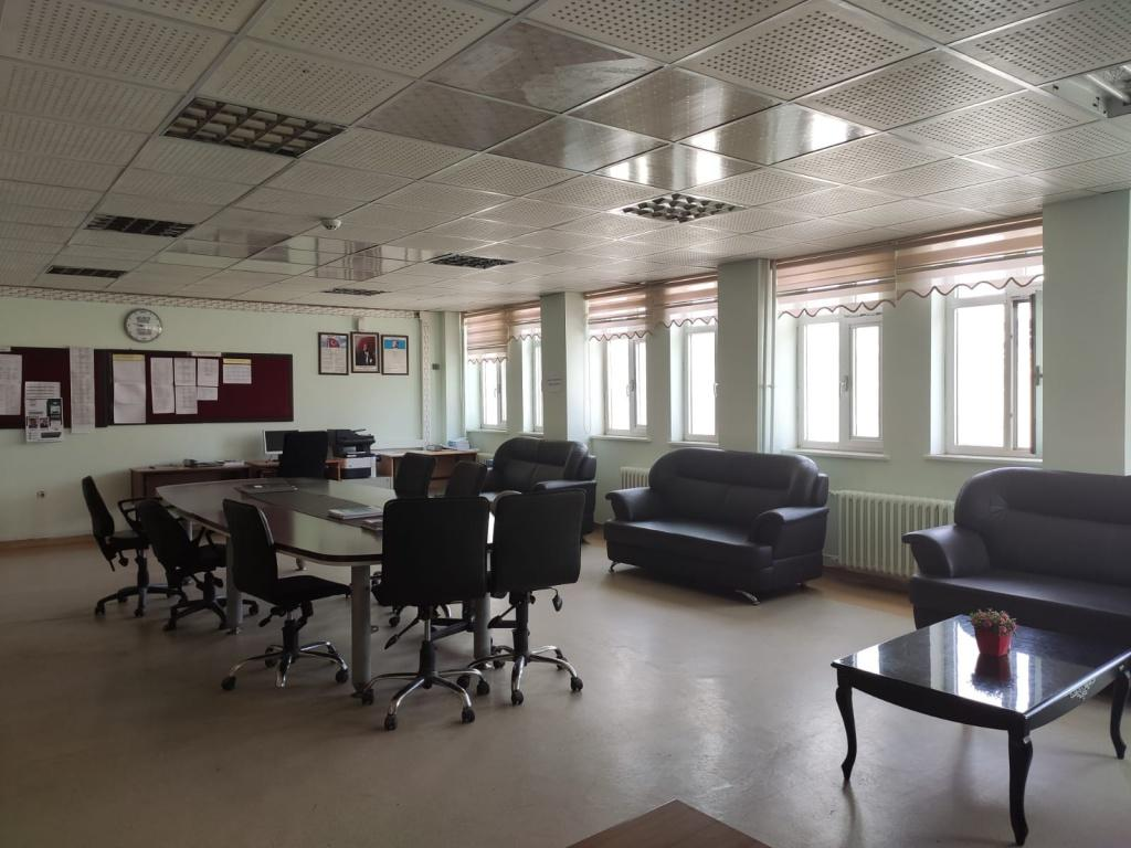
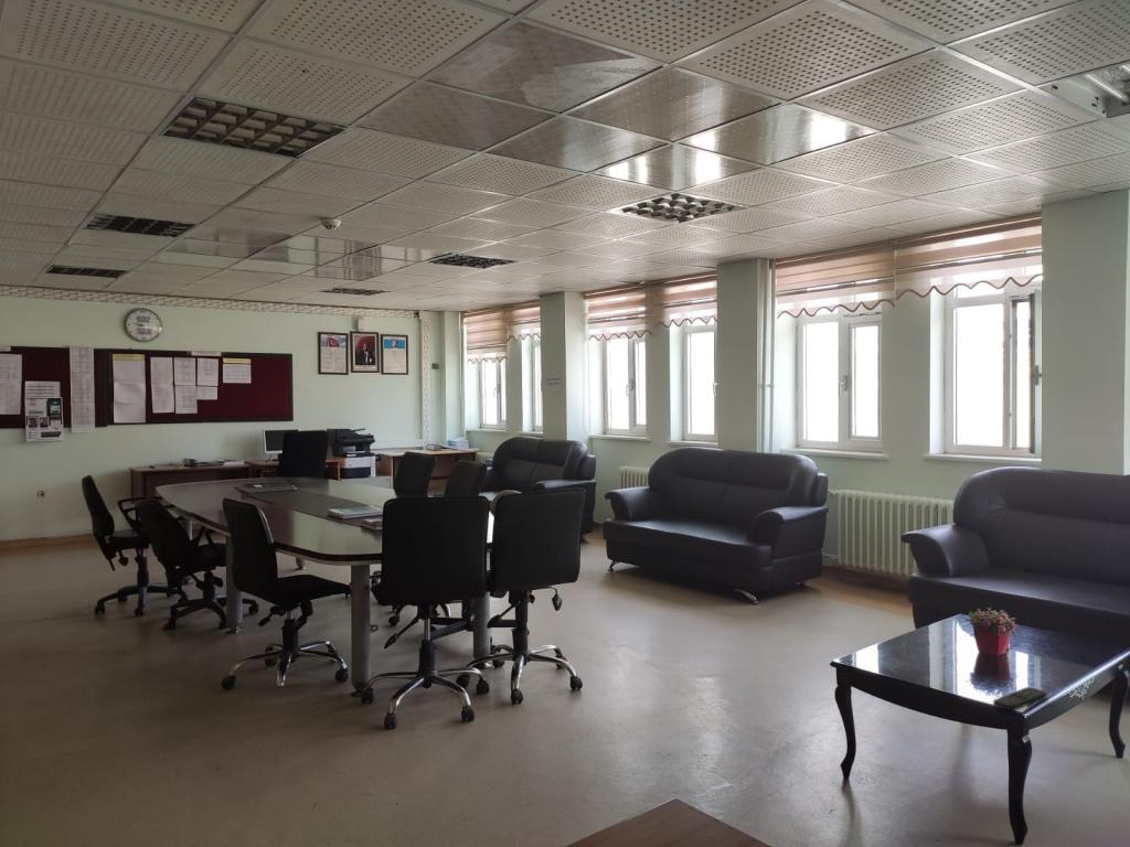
+ remote control (1020, 698)
